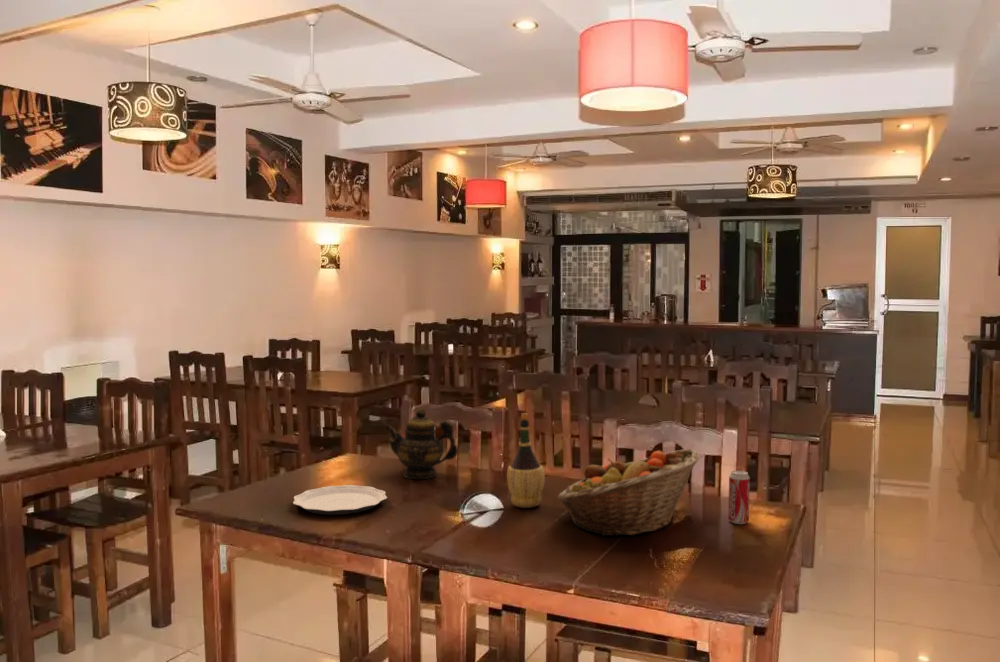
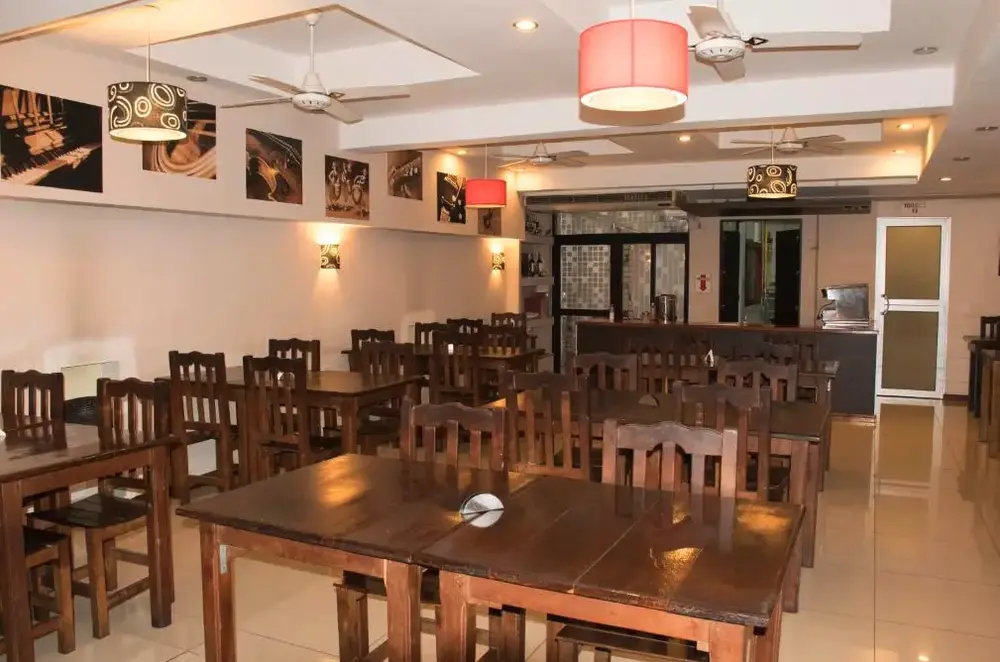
- wine bottle (525, 459)
- plate (340, 500)
- fruit basket (629, 486)
- beverage can (739, 497)
- teapot (421, 441)
